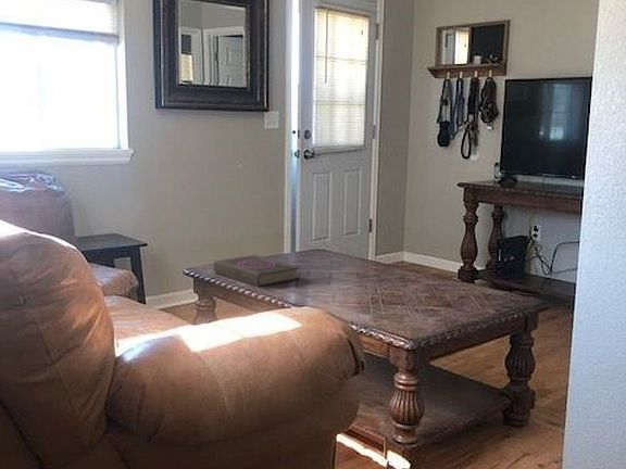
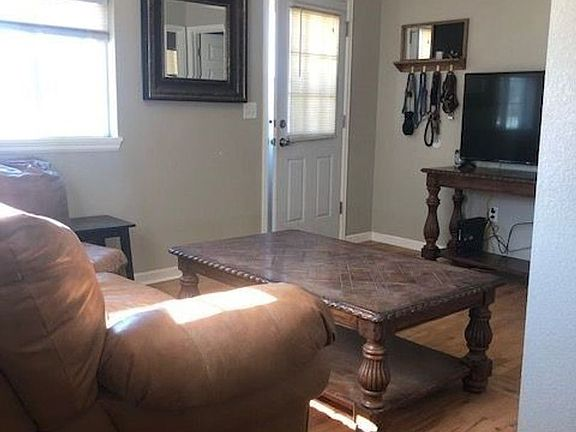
- book (255, 269)
